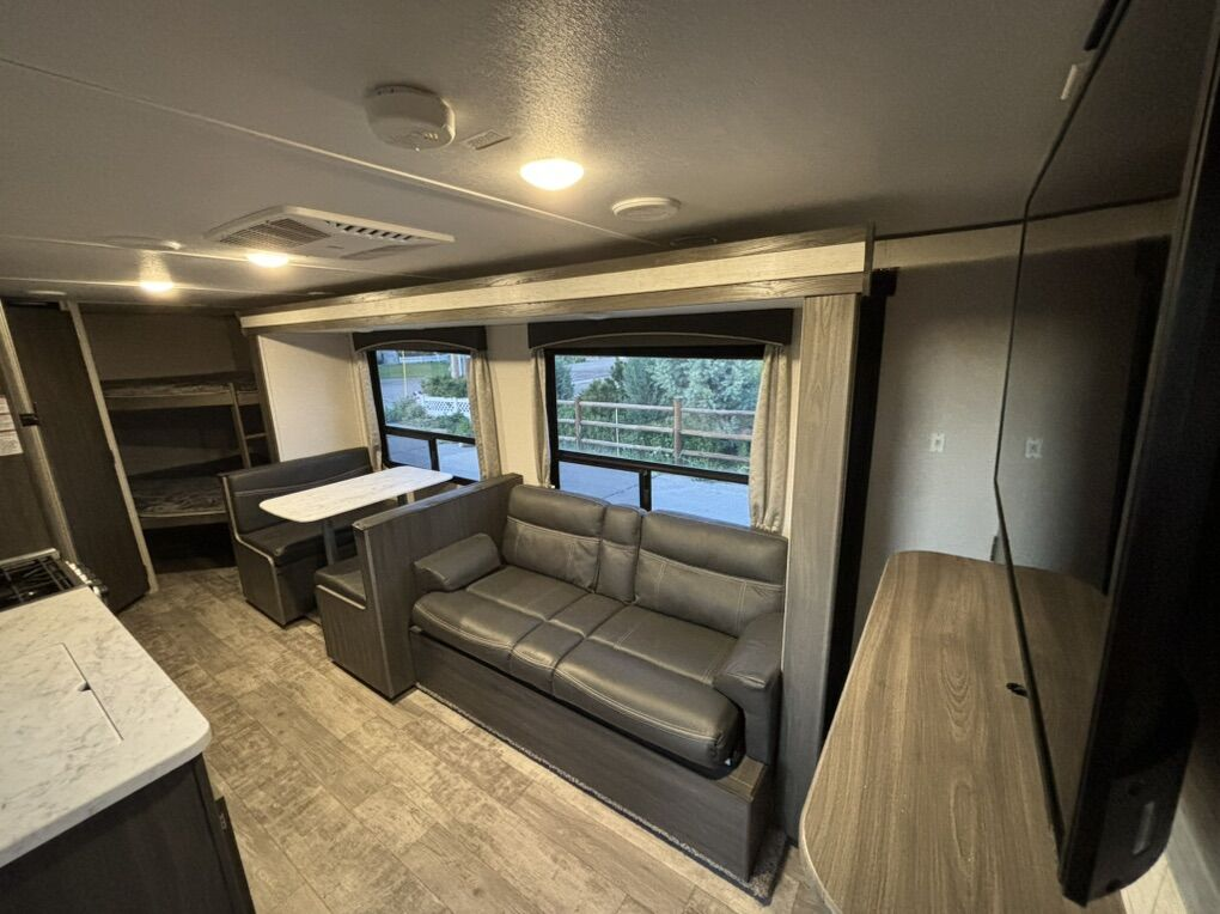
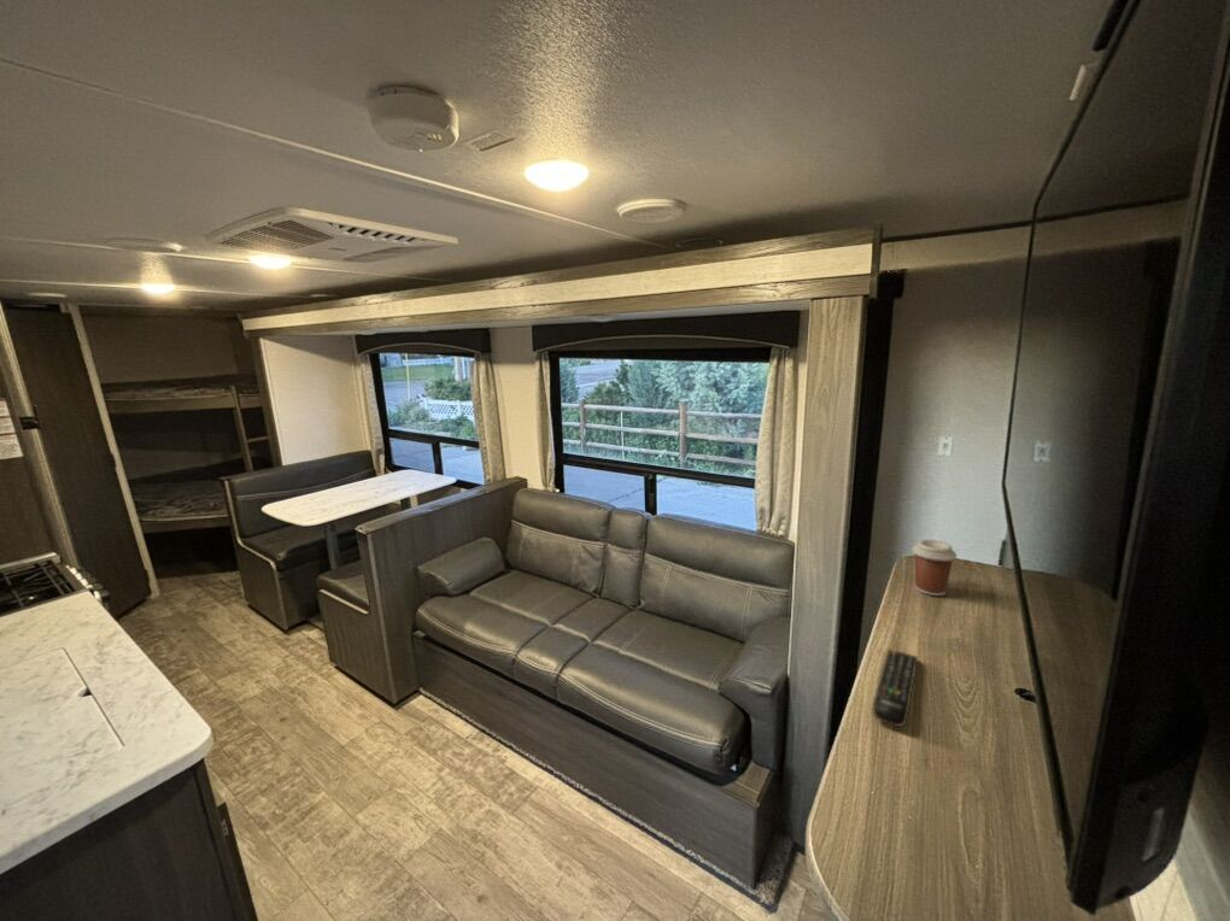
+ remote control (896, 681)
+ coffee cup (932, 567)
